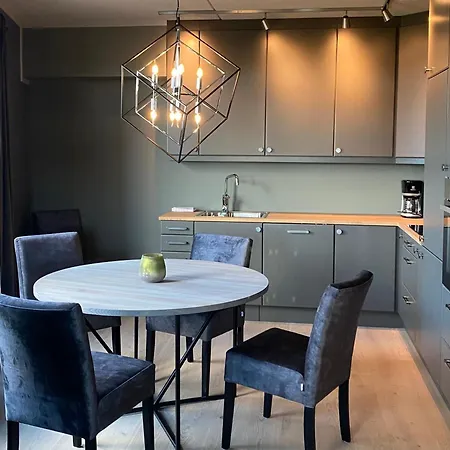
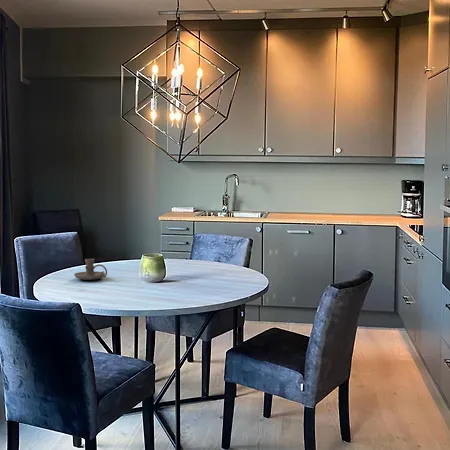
+ candle holder (92, 269)
